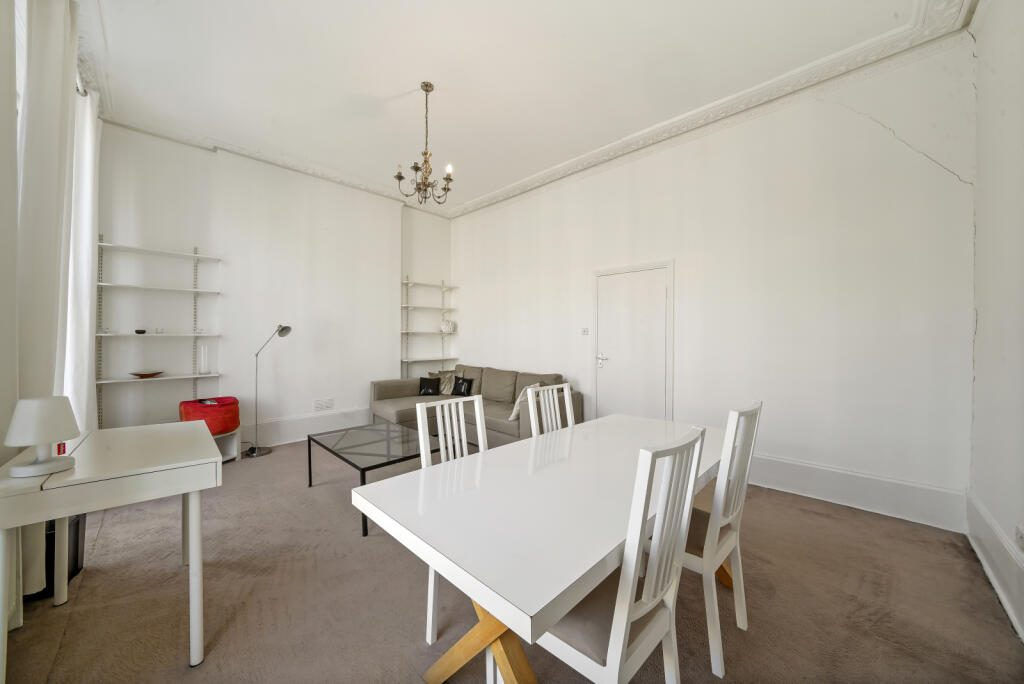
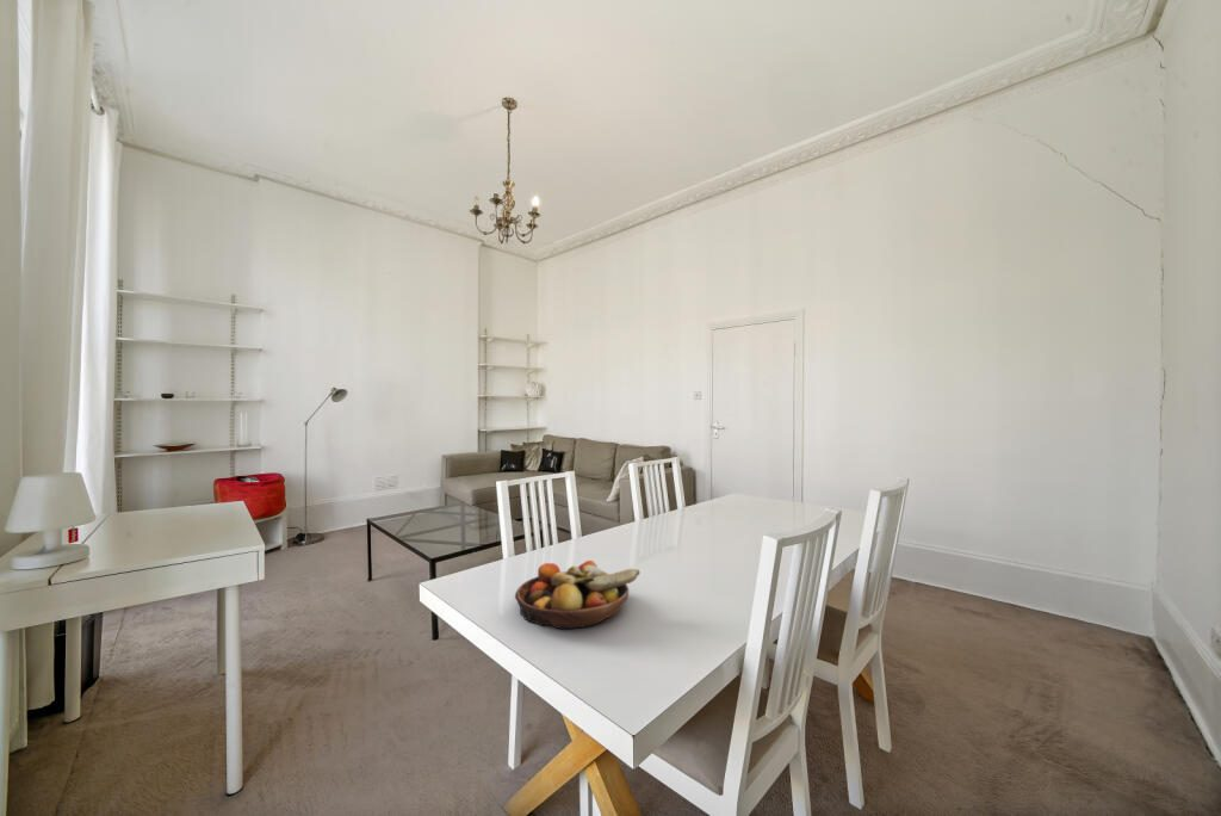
+ fruit bowl (574, 583)
